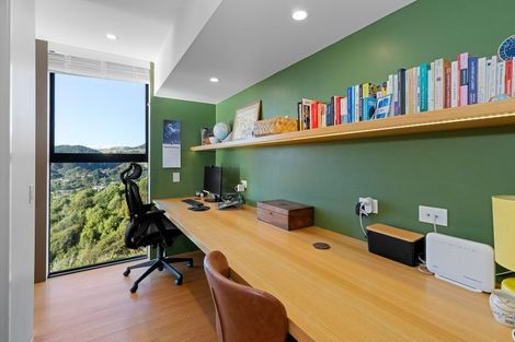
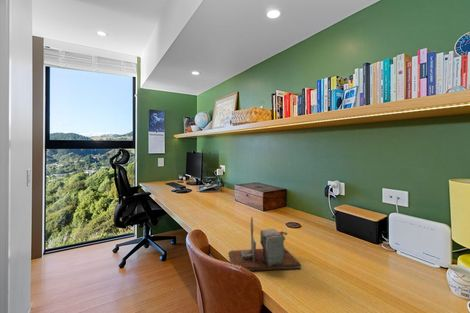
+ desk organizer (262, 238)
